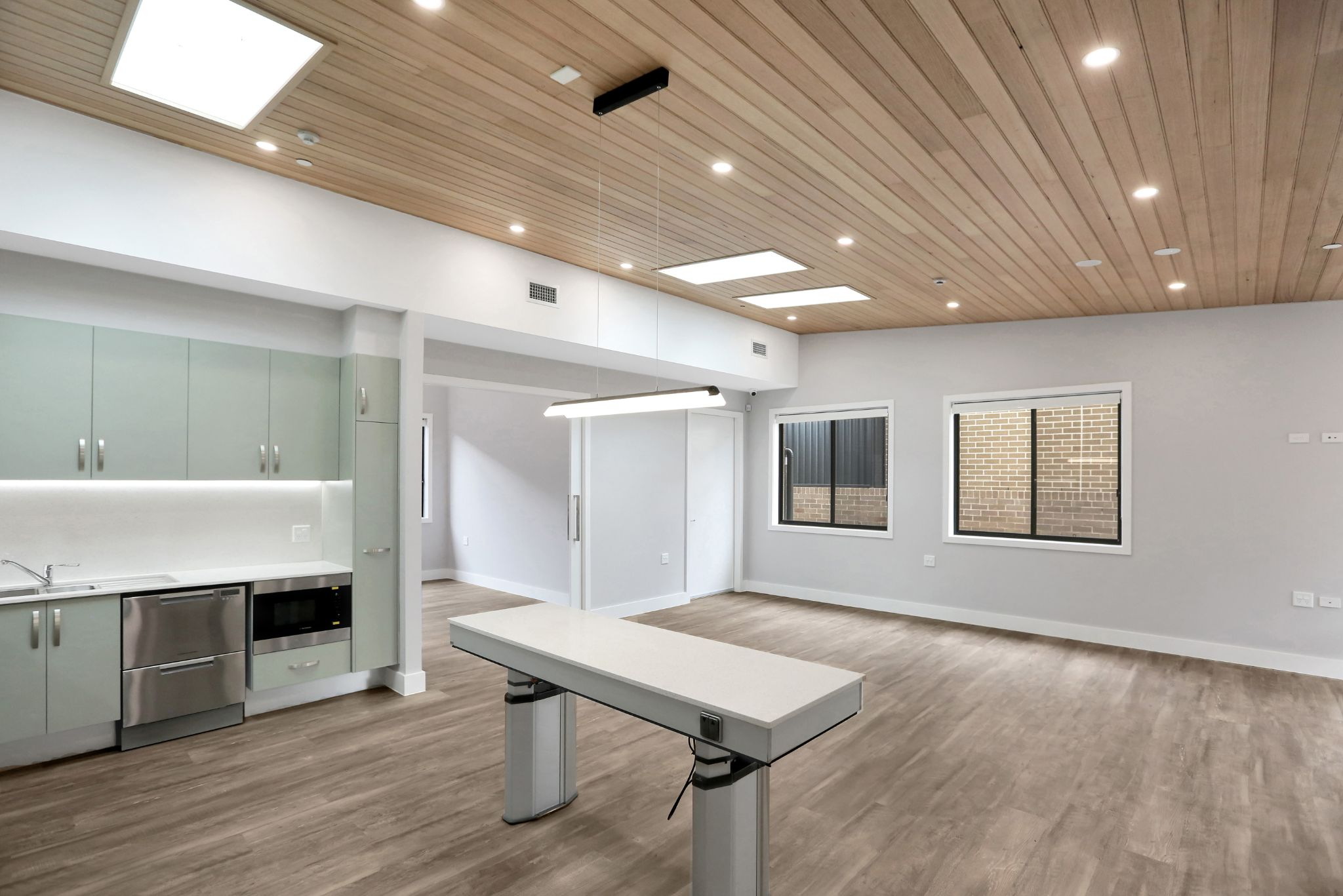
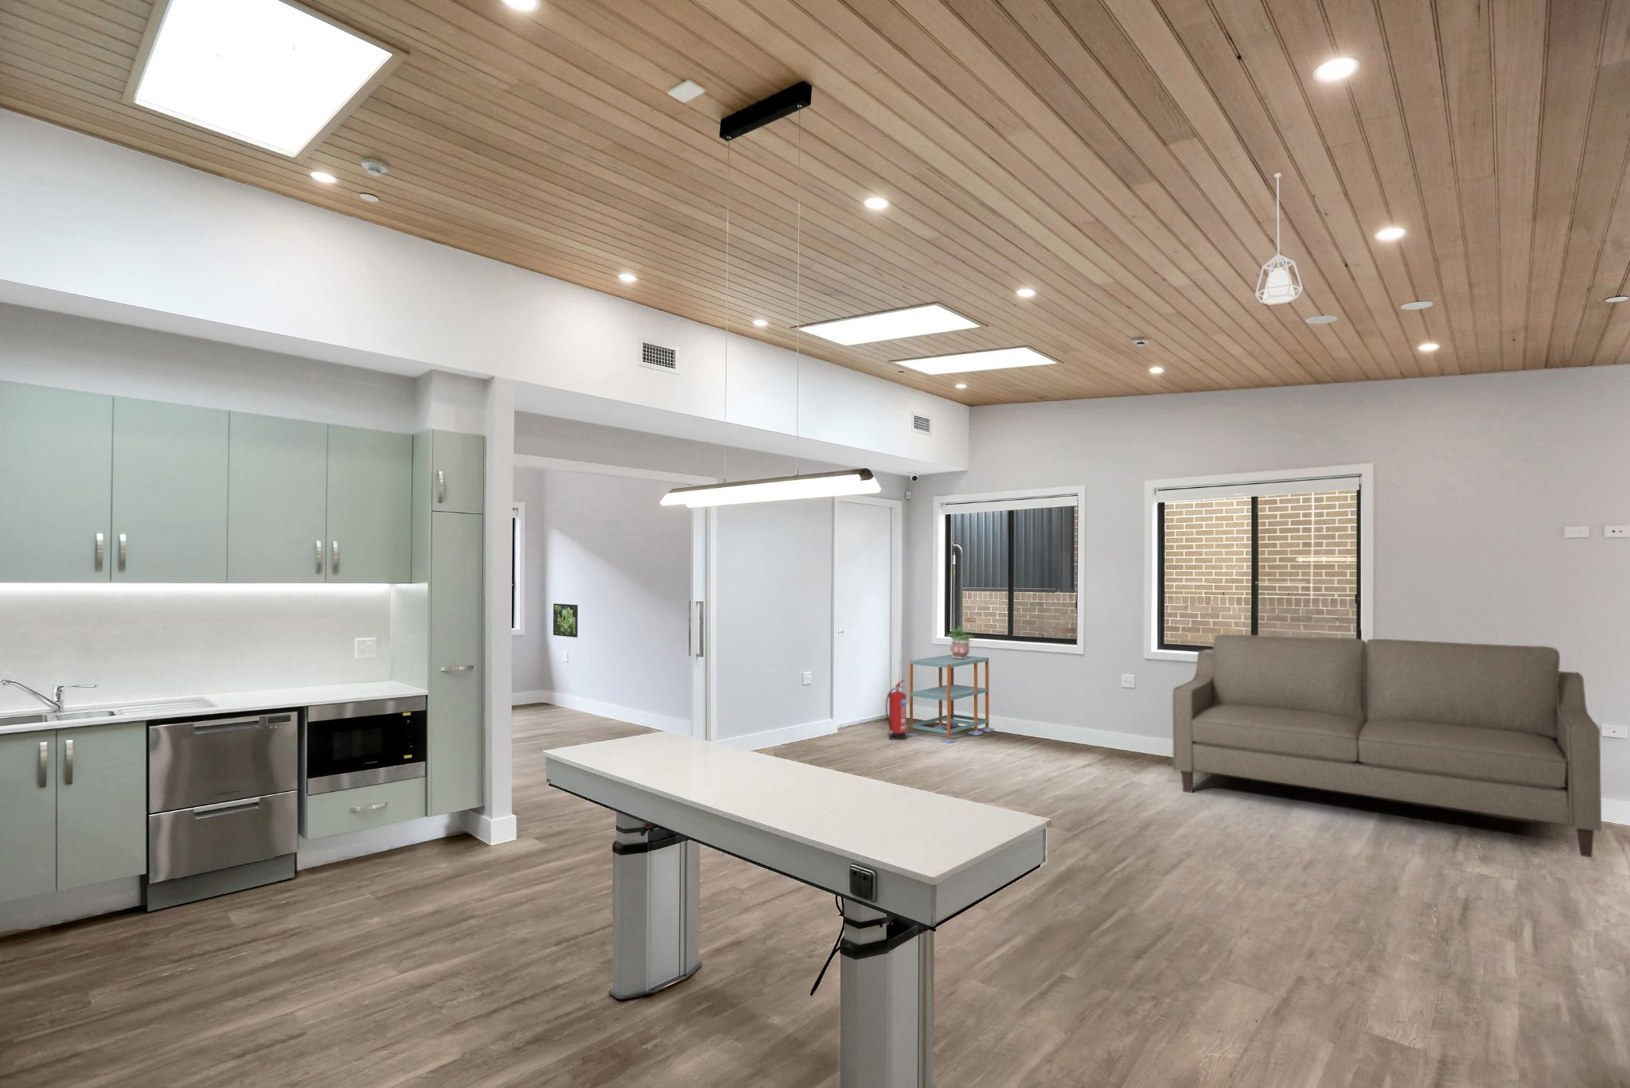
+ potted plant (961, 641)
+ sofa (1365, 721)
+ shelving unit (949, 696)
+ pendant lamp (1278, 237)
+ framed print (566, 620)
+ fire extinguisher (894, 710)
